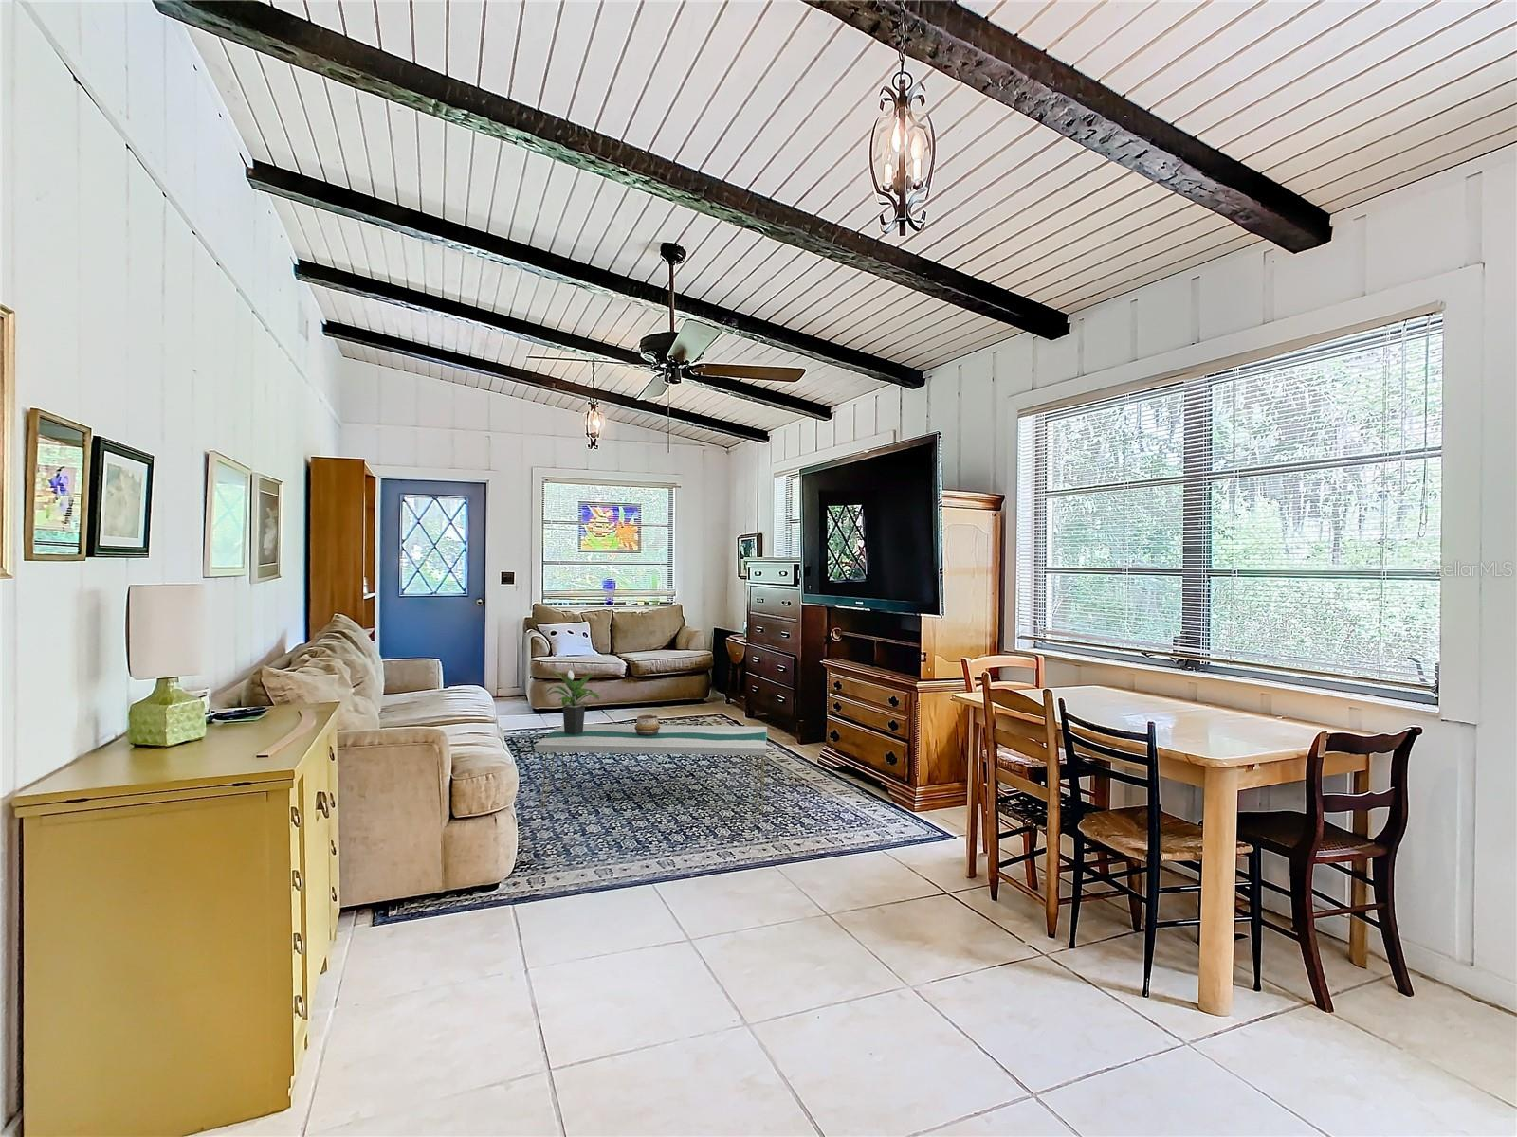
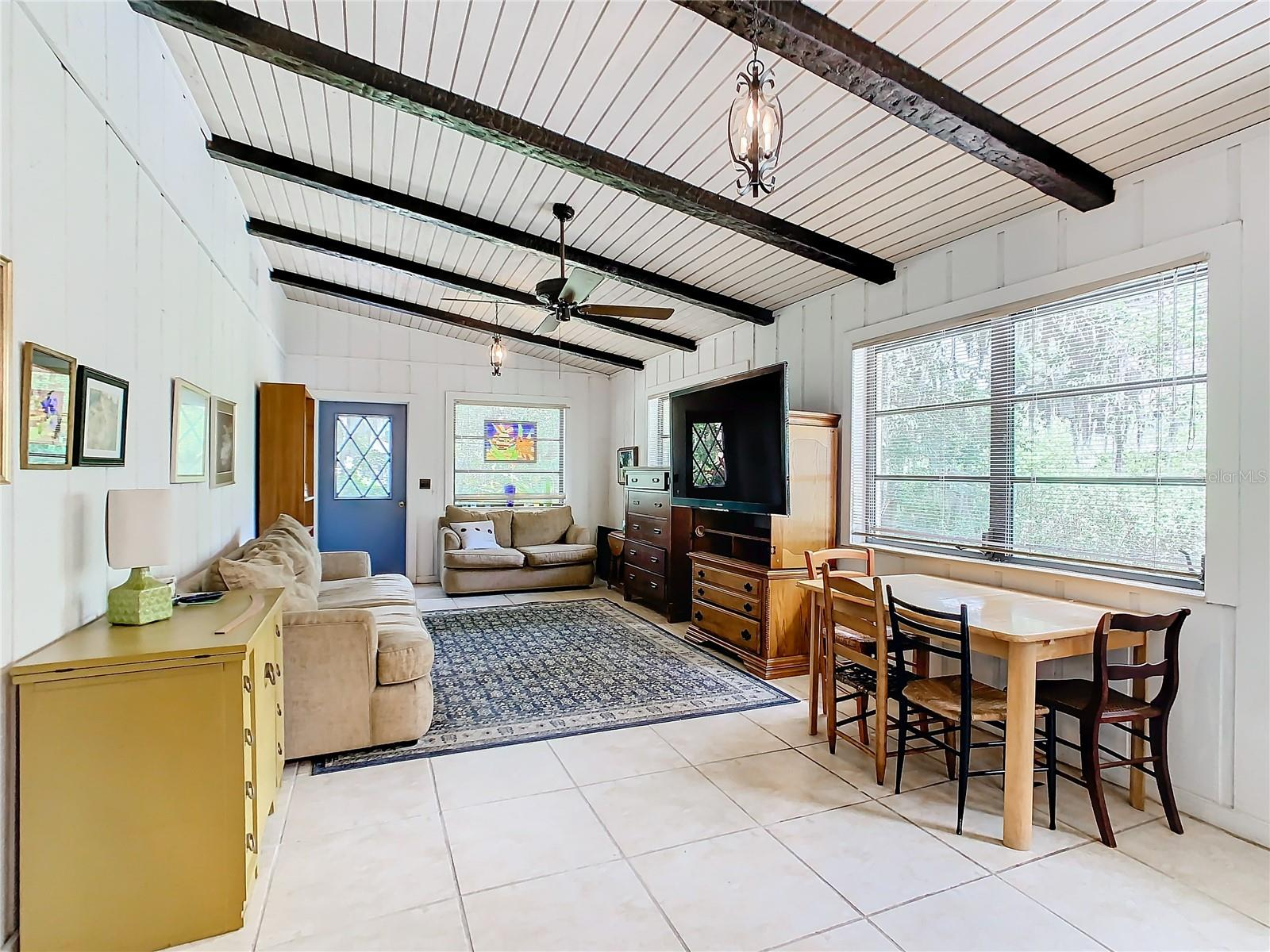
- coffee table (657, 754)
- decorative bowl (646, 725)
- potted plant (573, 701)
